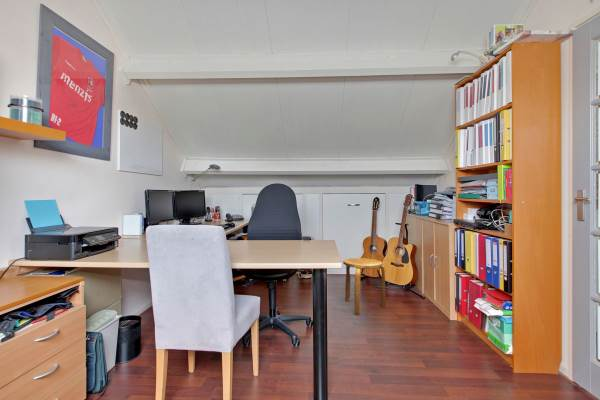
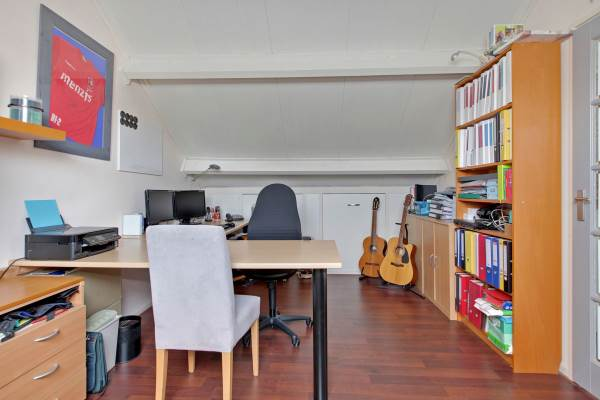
- stool (359, 284)
